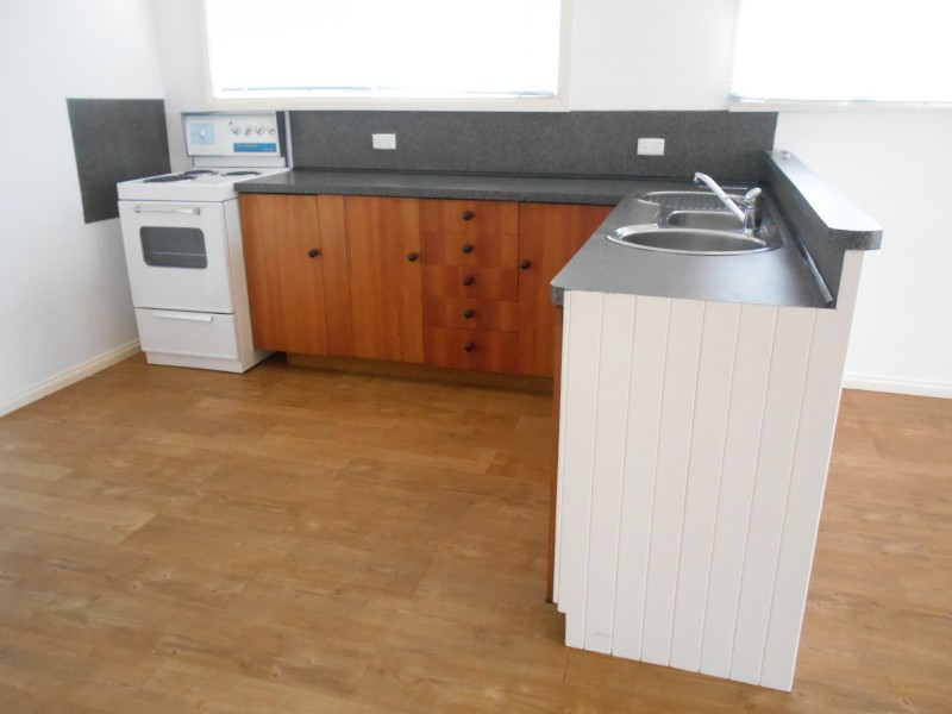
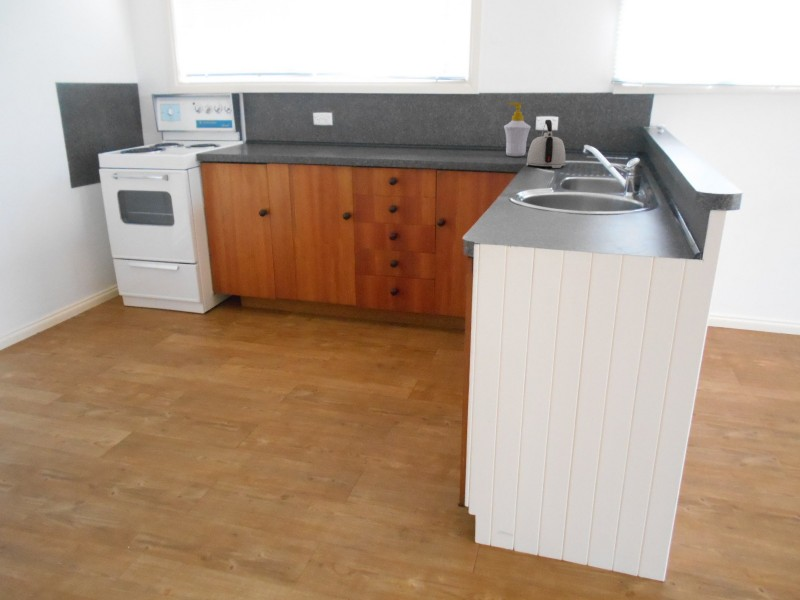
+ kettle (547, 143)
+ soap bottle (517, 129)
